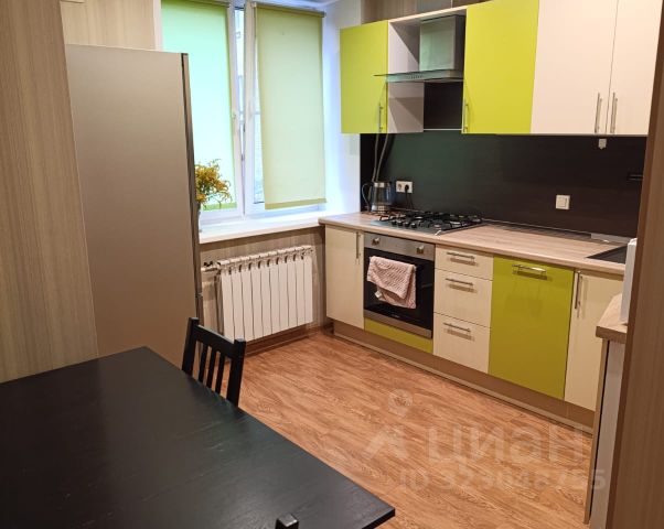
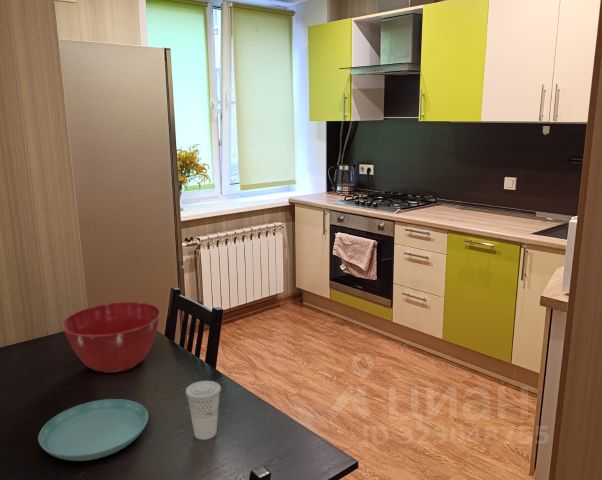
+ saucer (95, 430)
+ cup (204, 410)
+ mixing bowl (114, 340)
